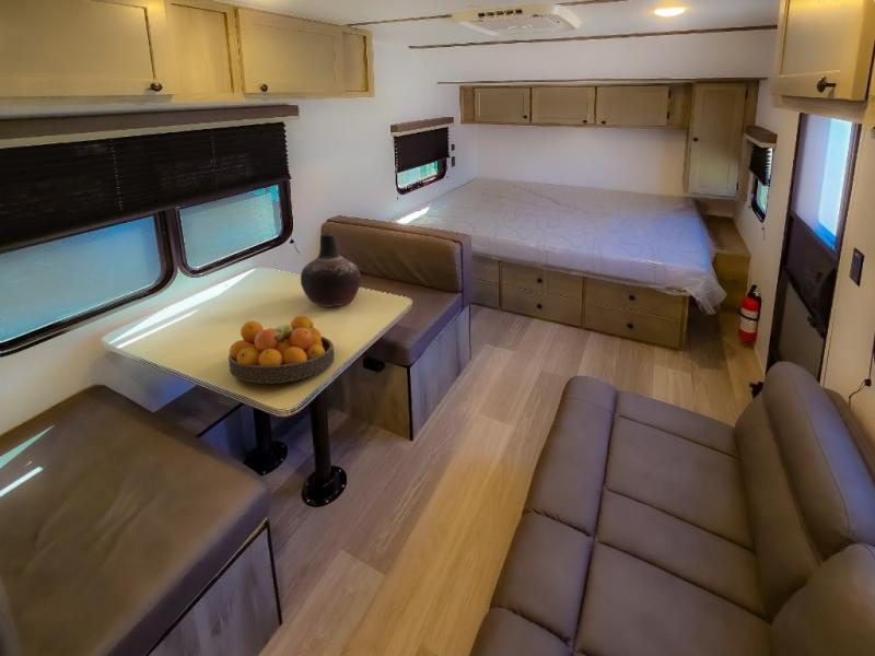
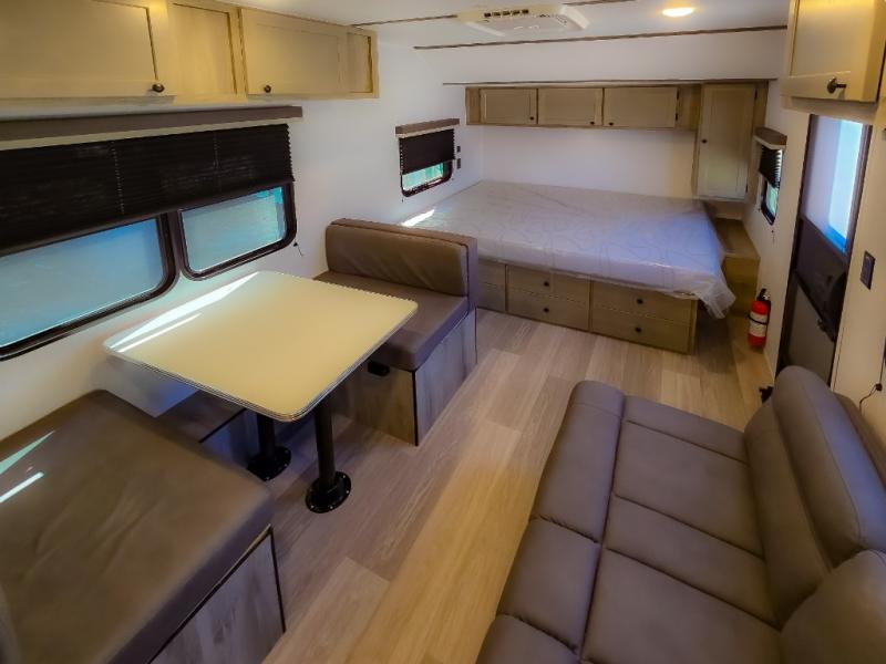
- fruit bowl (281, 342)
- vase (329, 269)
